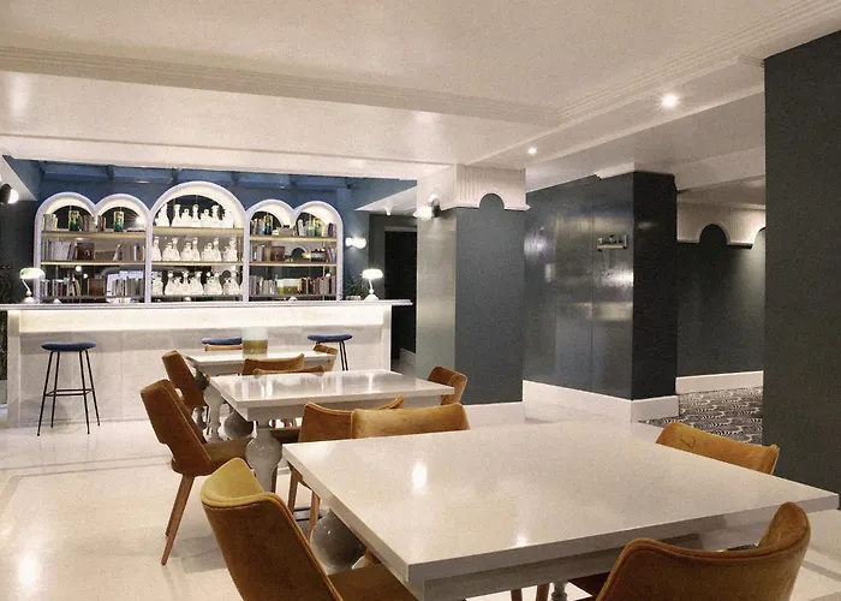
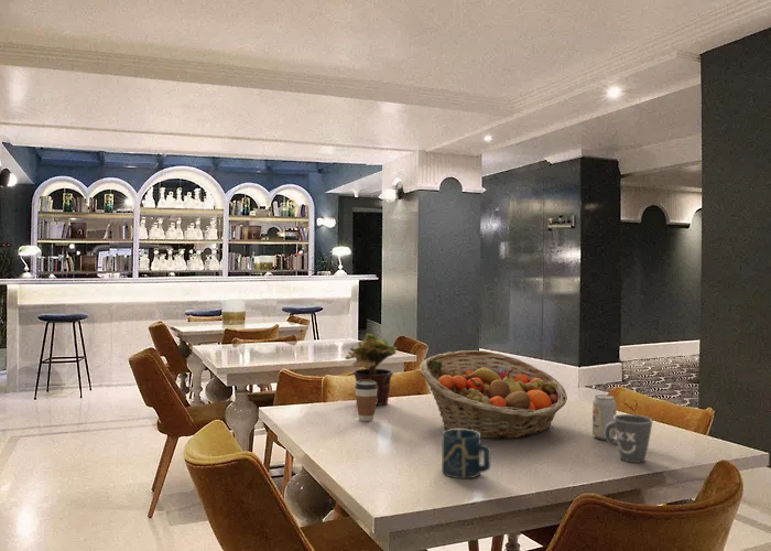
+ fruit basket (492, 391)
+ cup (466, 454)
+ mug (627, 437)
+ potted plant (370, 367)
+ coffee cup (366, 400)
+ beverage can (604, 417)
